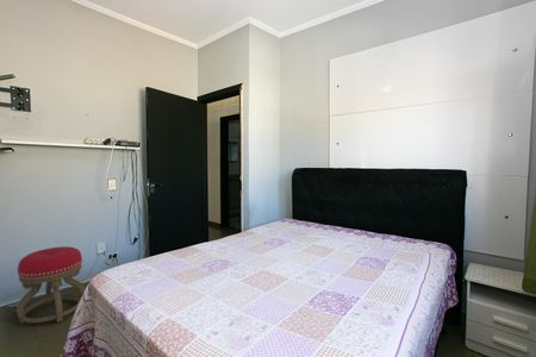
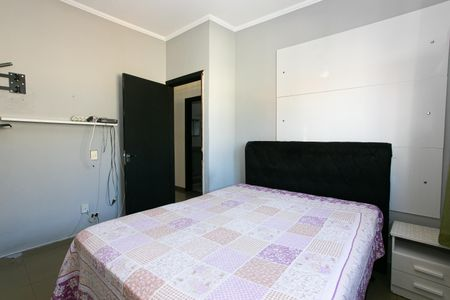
- stool (52, 282)
